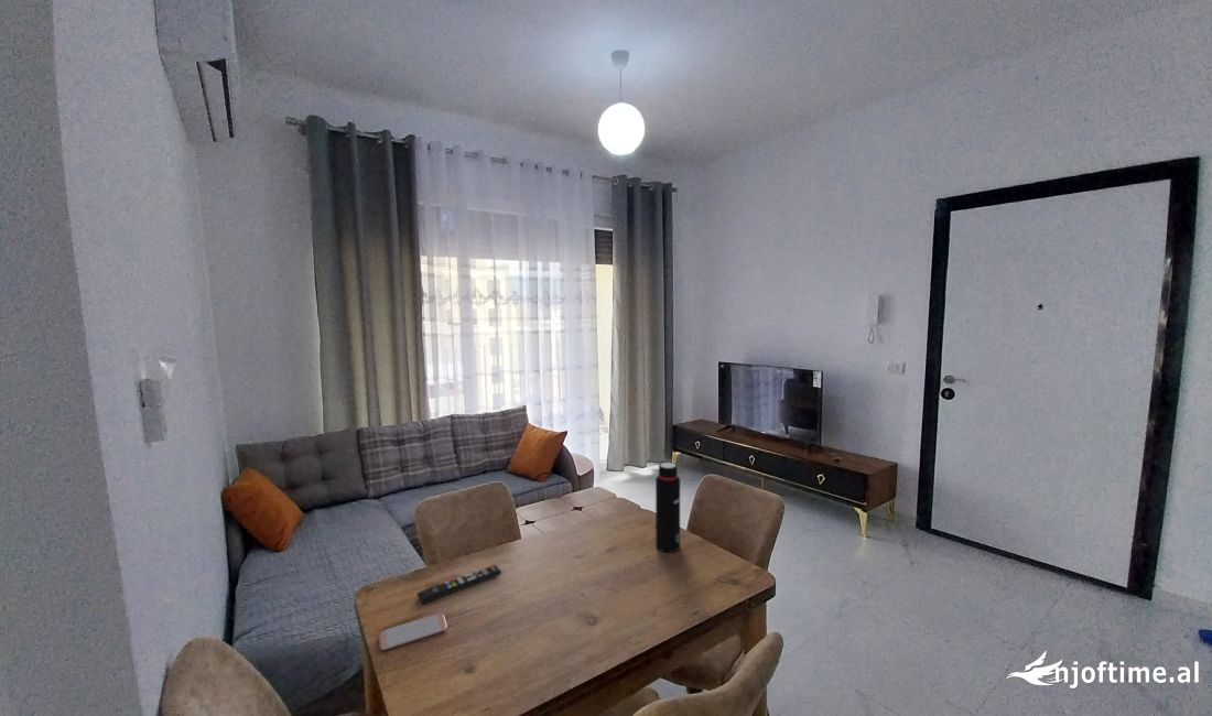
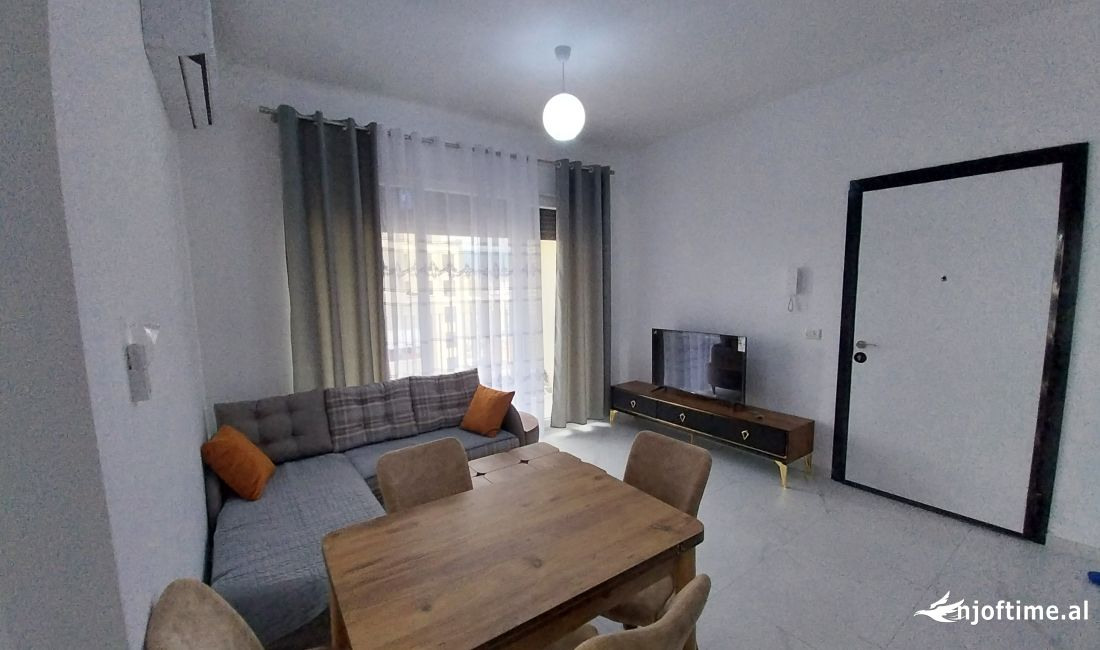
- water bottle (669, 505)
- remote control (461, 583)
- smartphone (413, 630)
